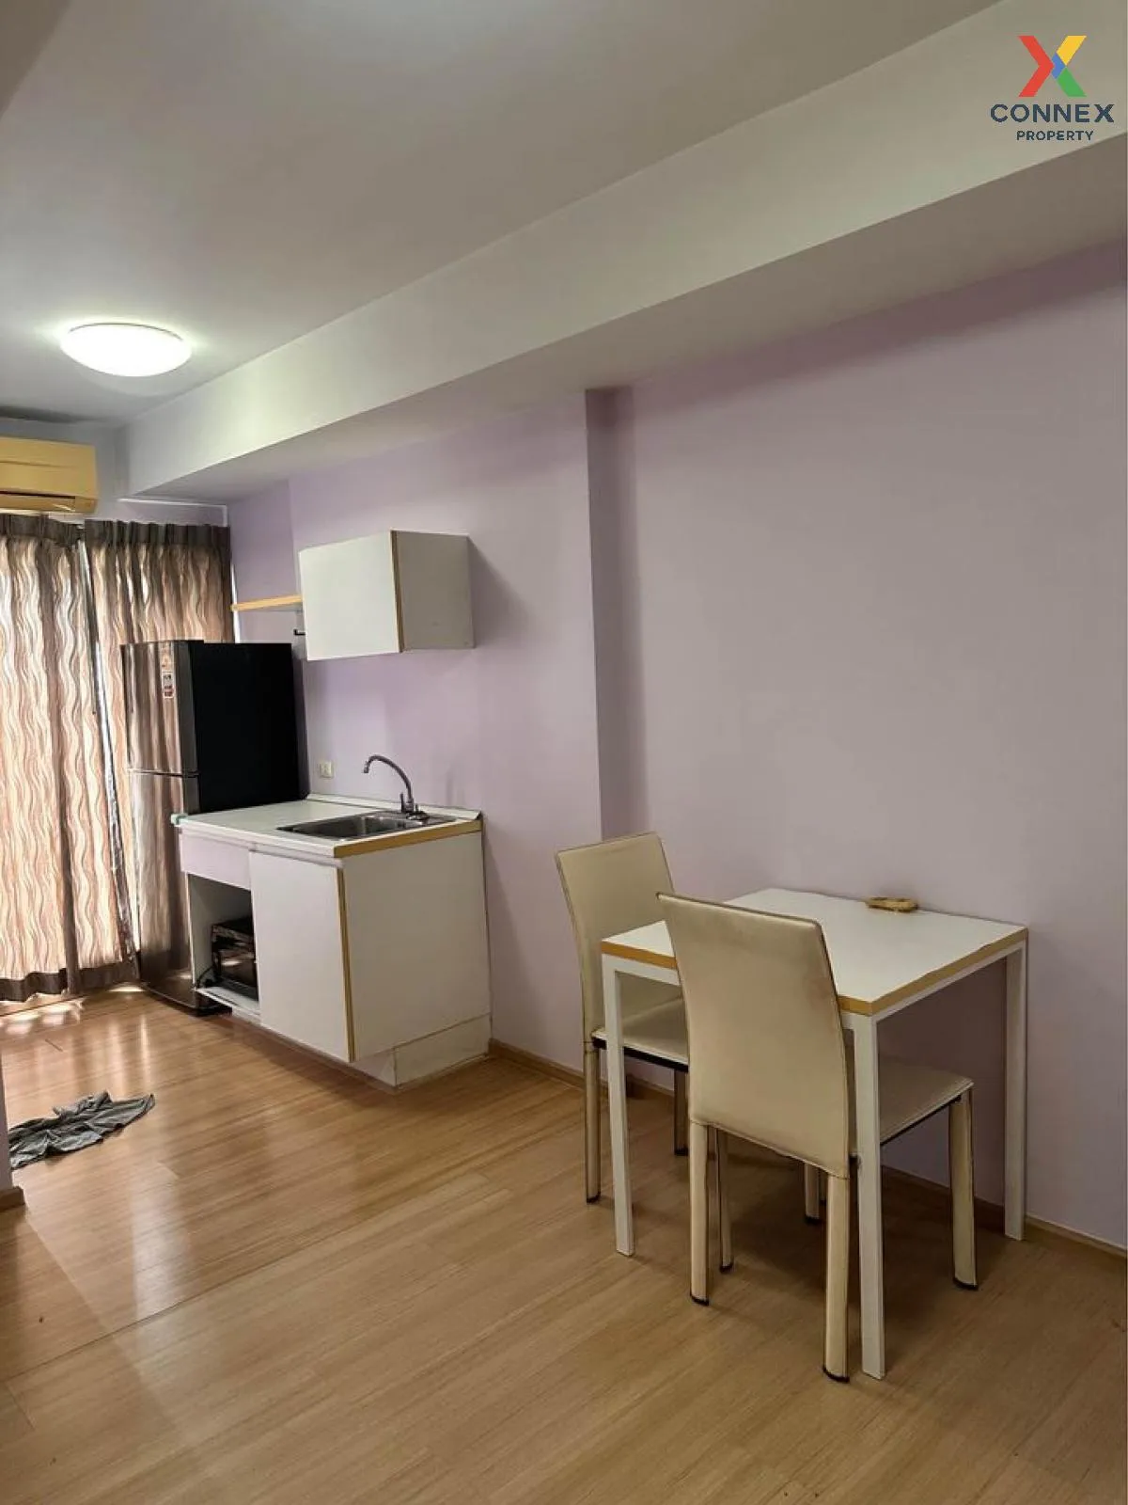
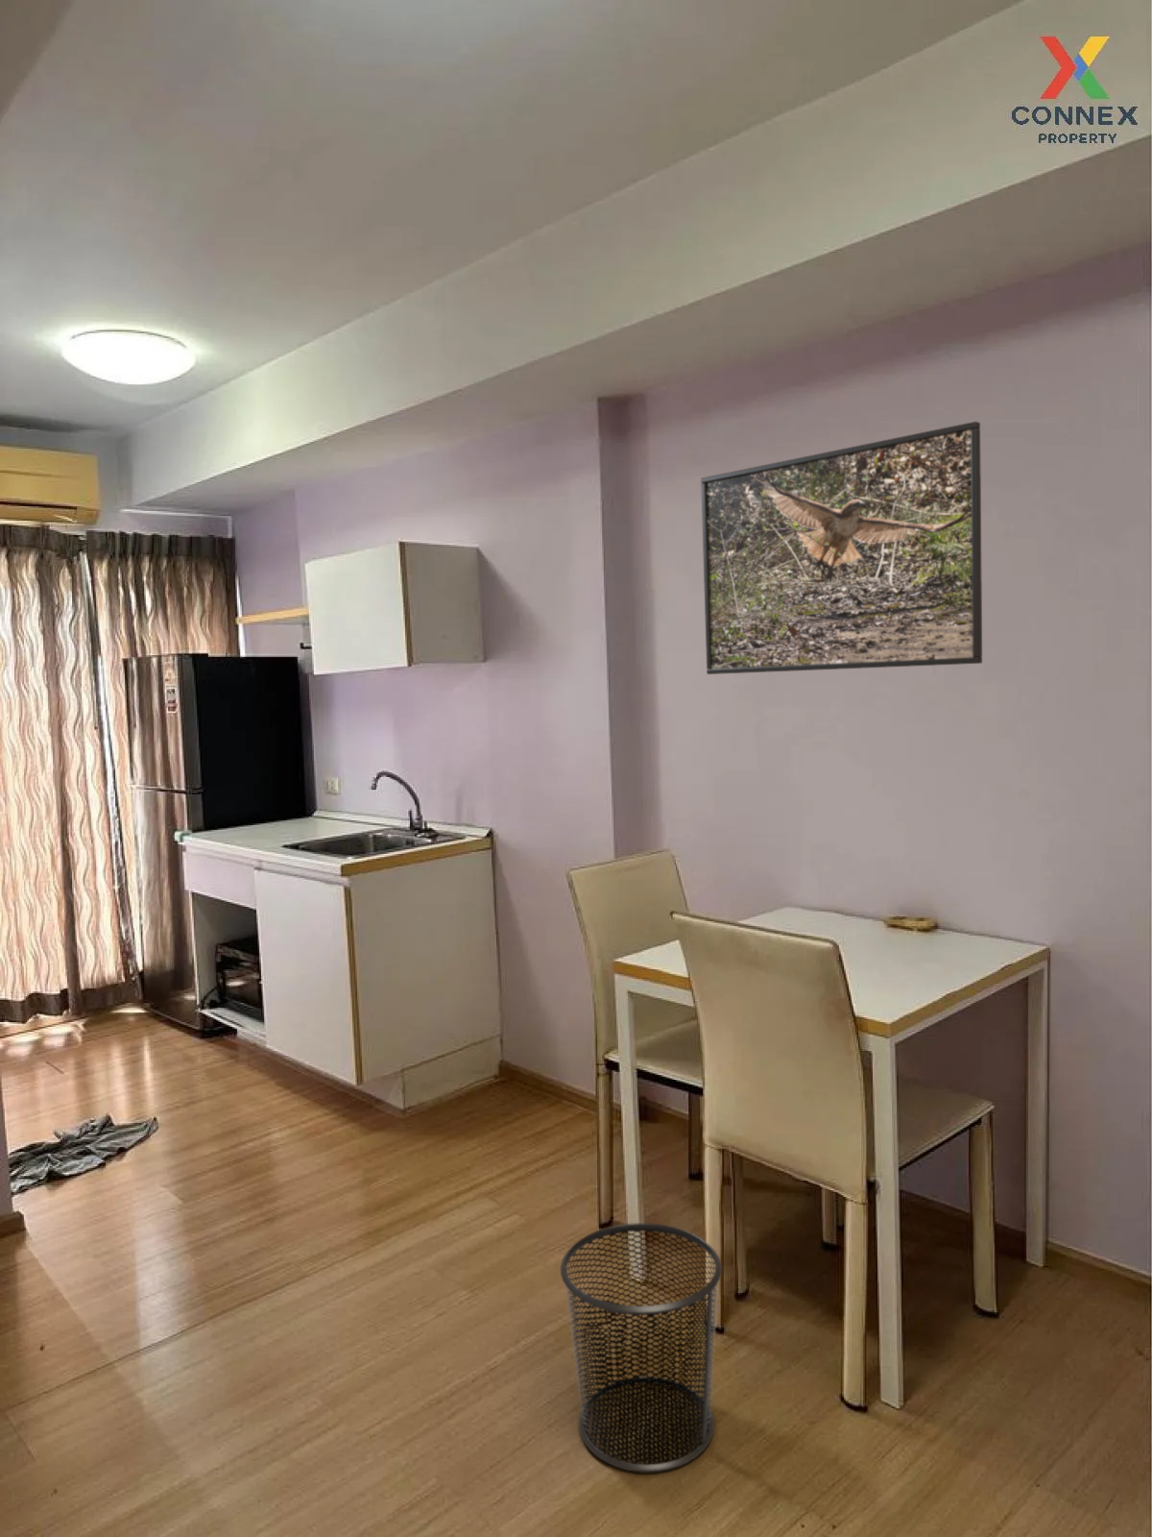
+ waste bin (644, 1345)
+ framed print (829, 562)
